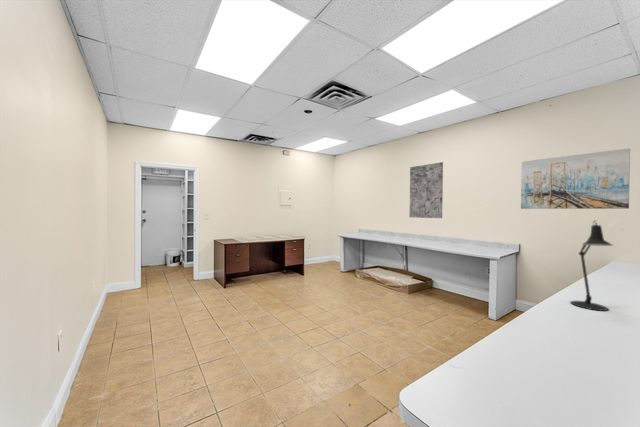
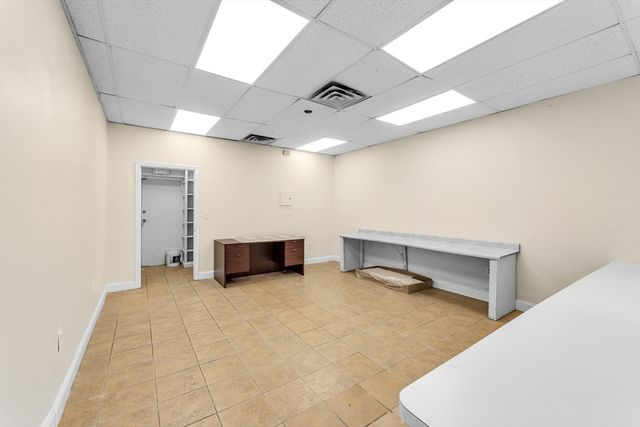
- wall art (425, 191)
- wall art (568, 182)
- desk lamp (584, 263)
